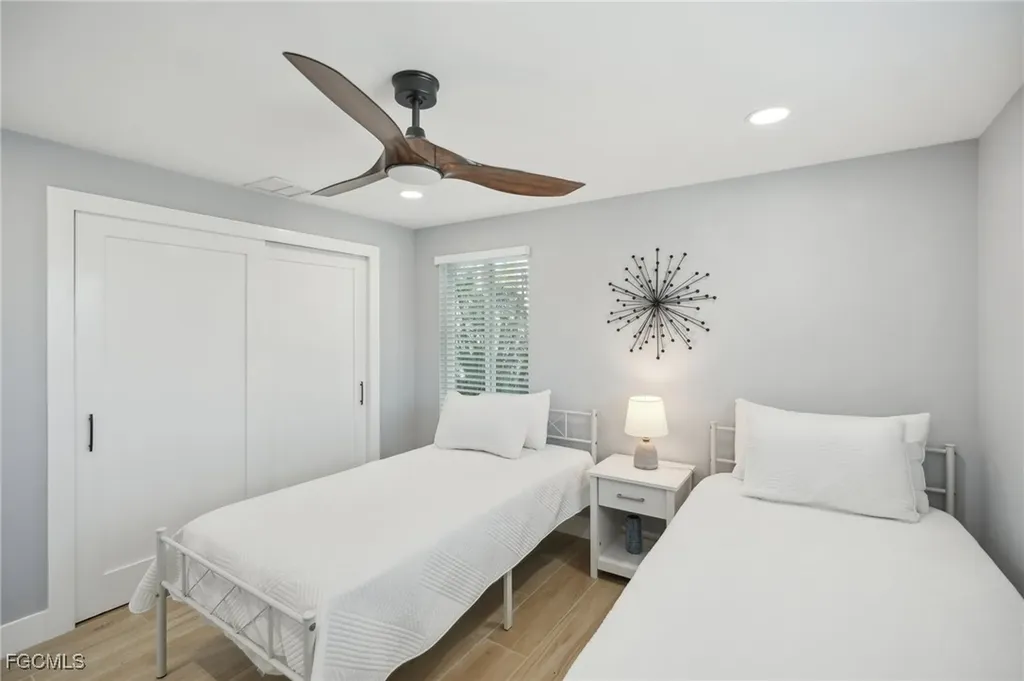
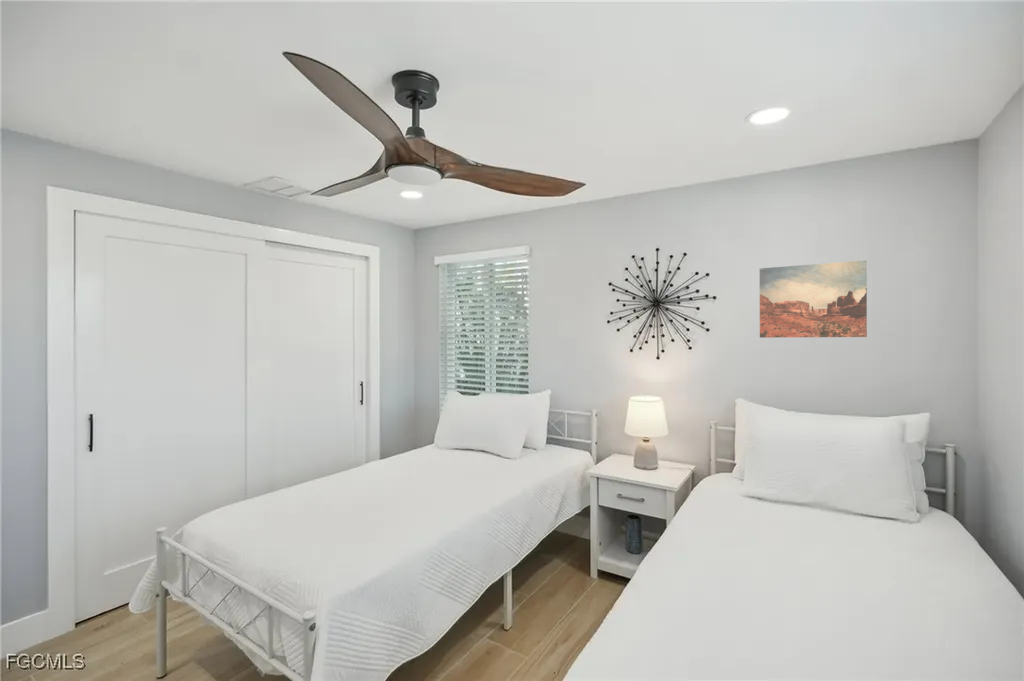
+ wall art (810, 301)
